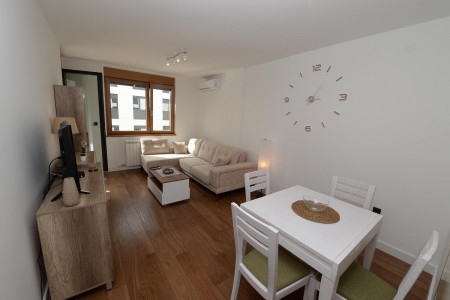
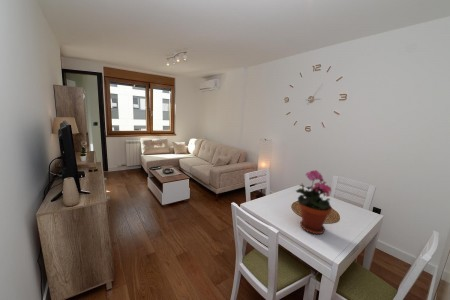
+ potted plant (314, 200)
